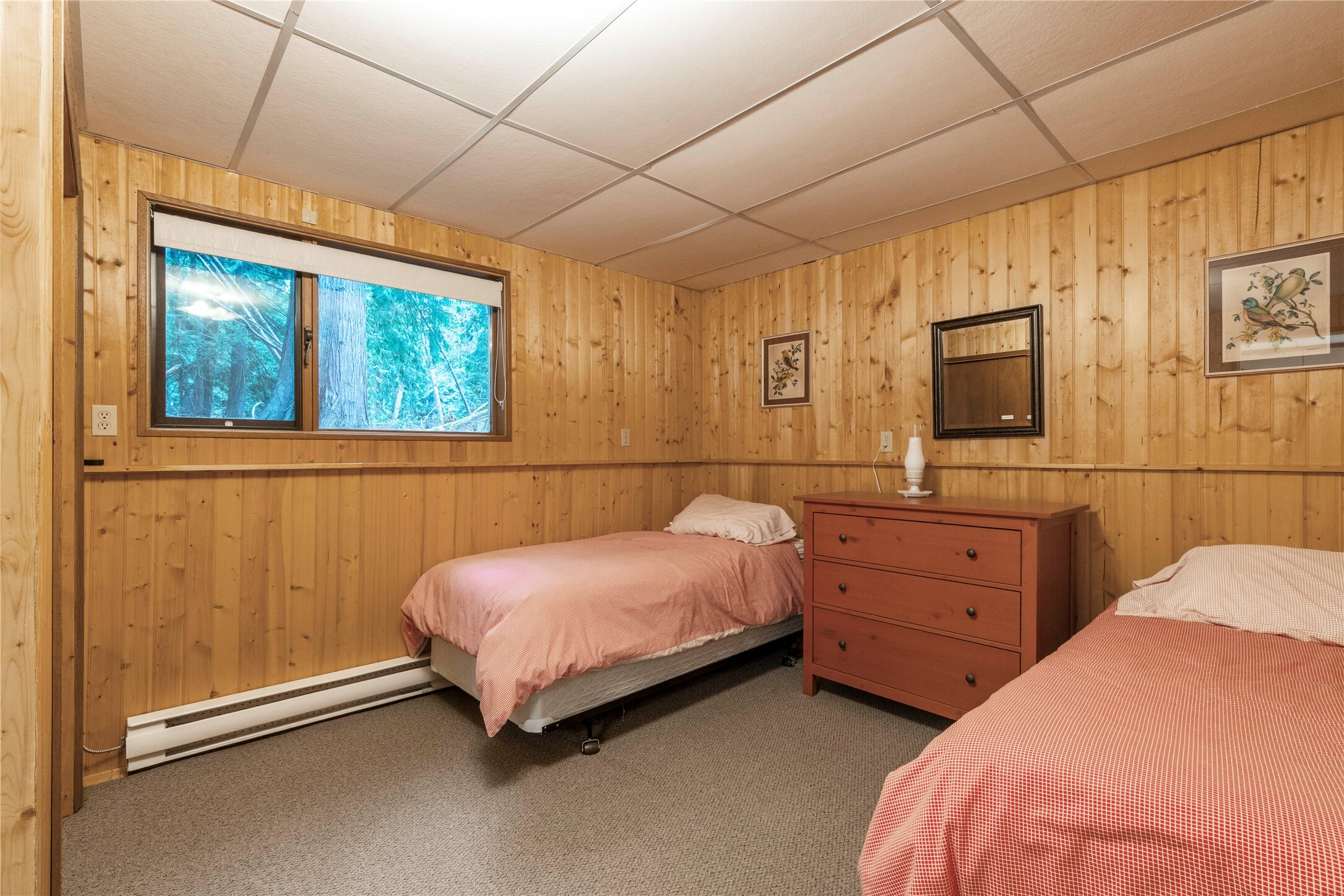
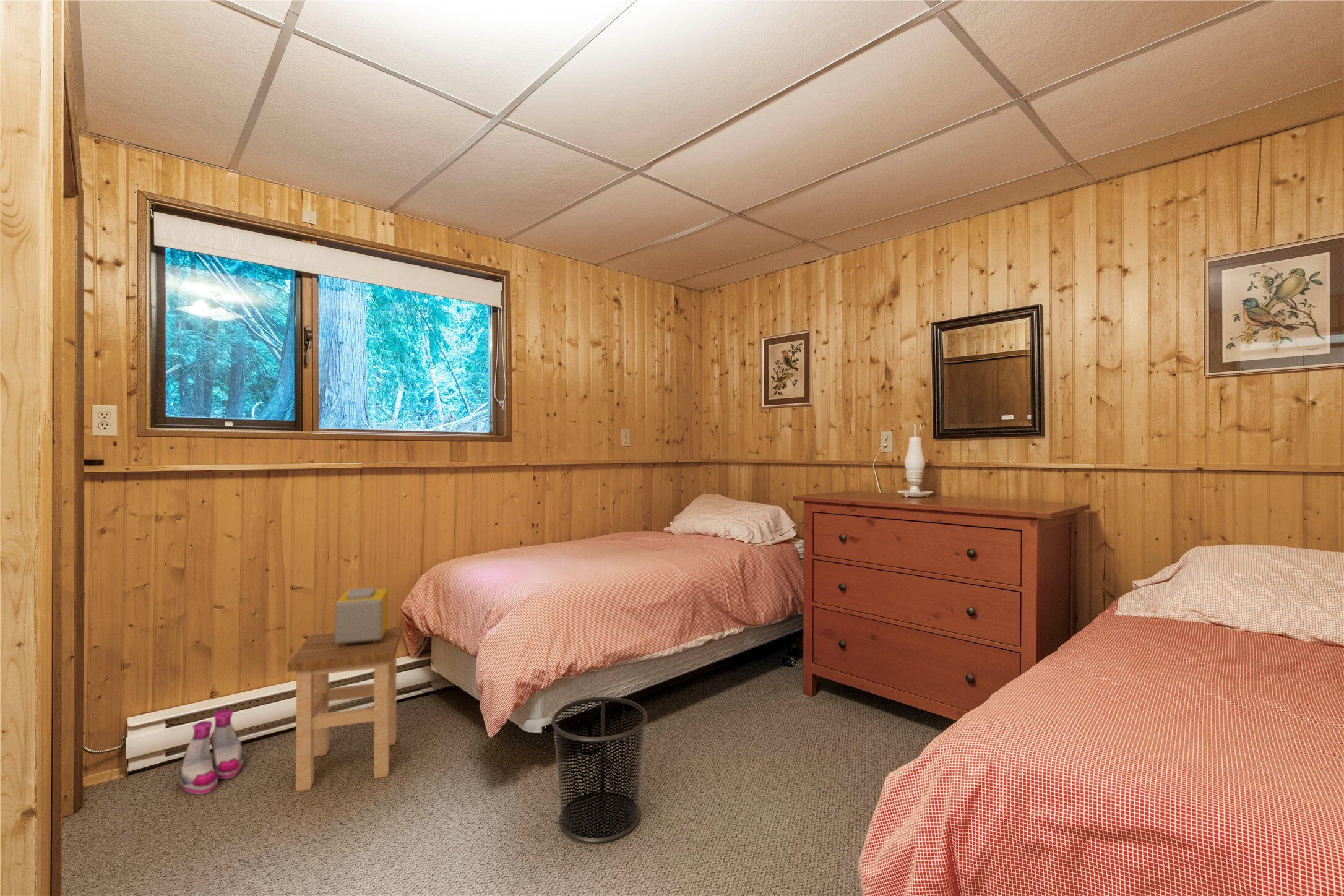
+ waste bin (600, 767)
+ alarm clock (362, 614)
+ stool (349, 699)
+ boots (213, 745)
